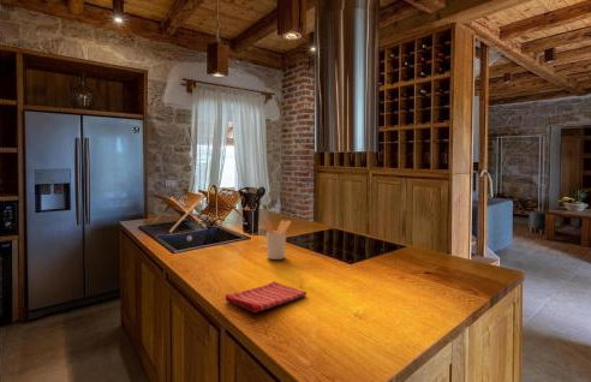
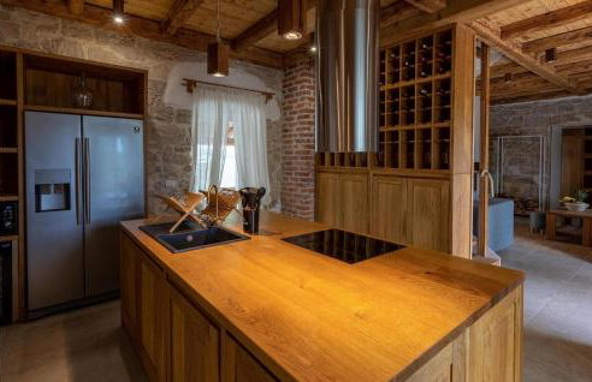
- utensil holder (279, 238)
- dish towel (265, 294)
